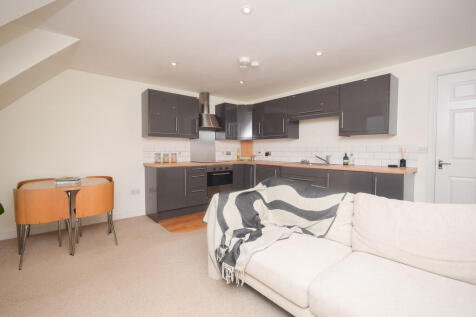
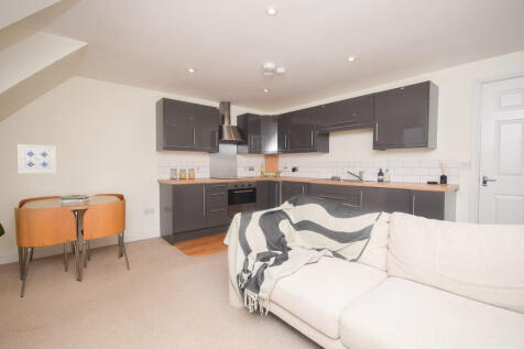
+ wall art (37, 159)
